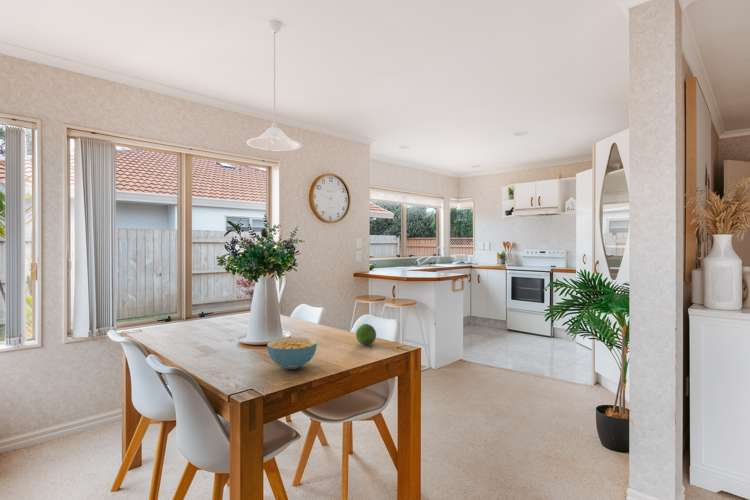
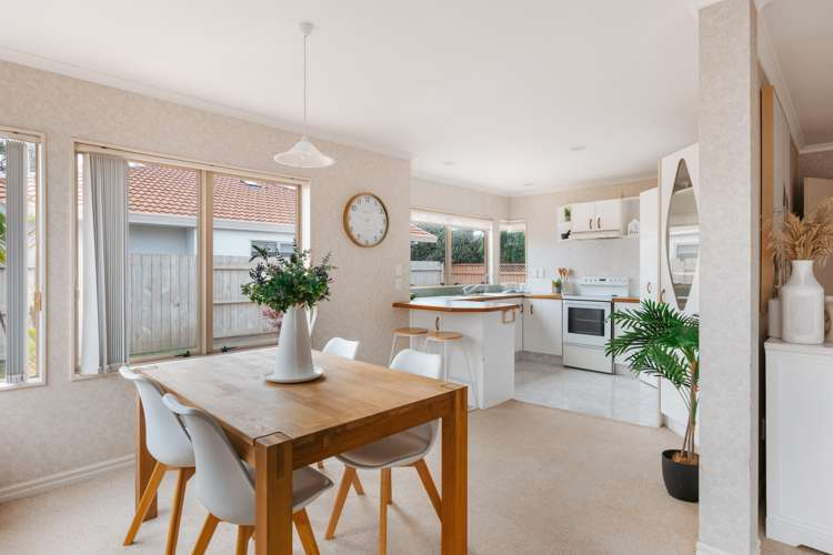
- fruit (366, 333)
- cereal bowl (292, 354)
